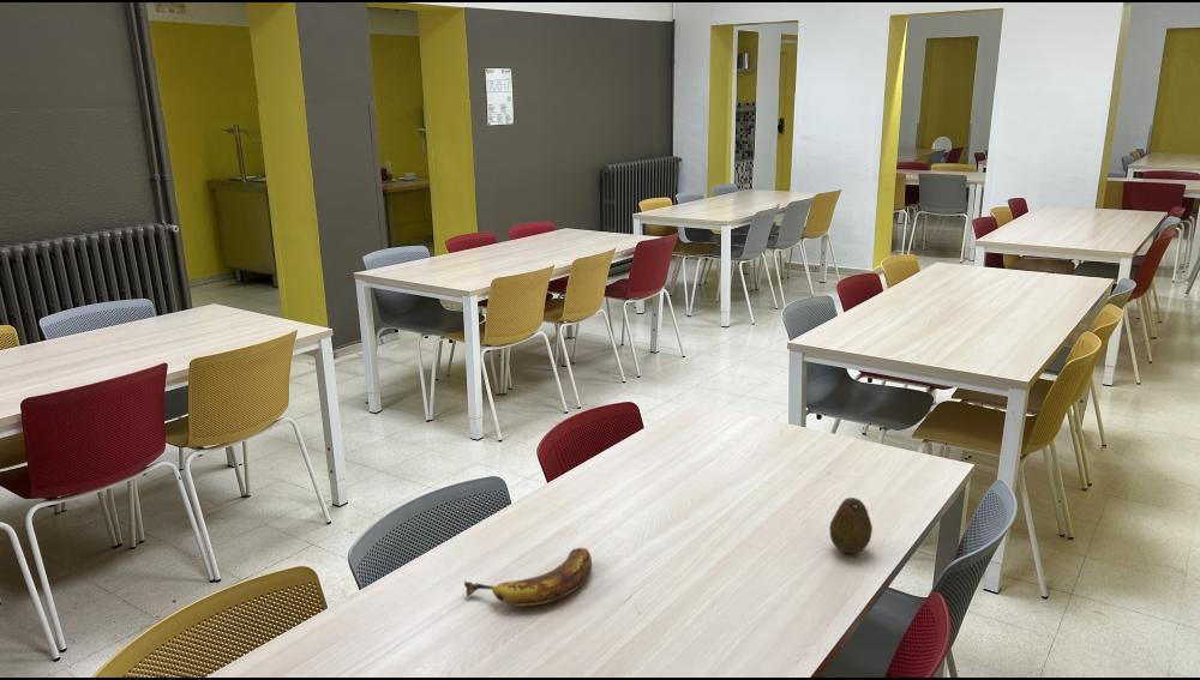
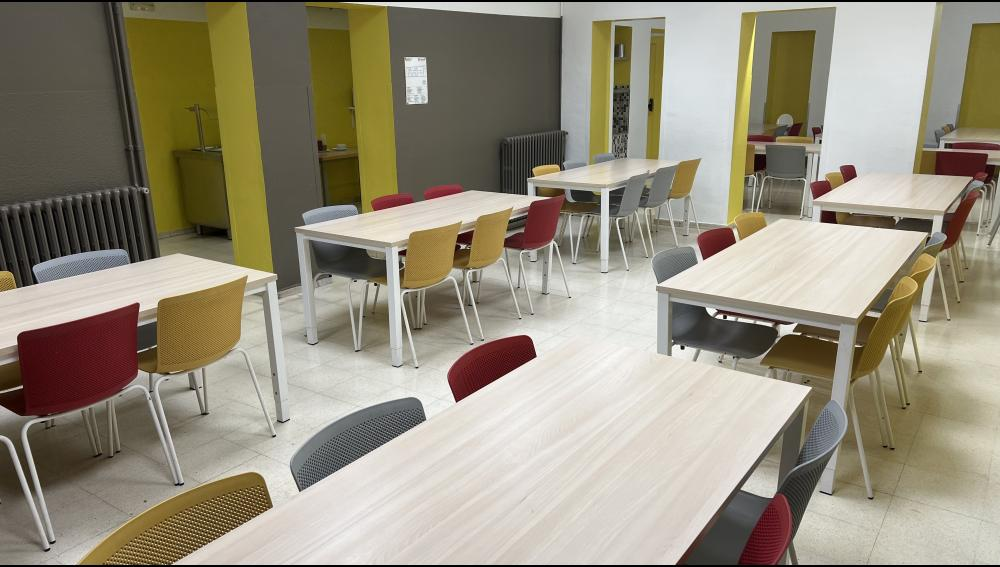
- banana (540, 576)
- fruit (851, 524)
